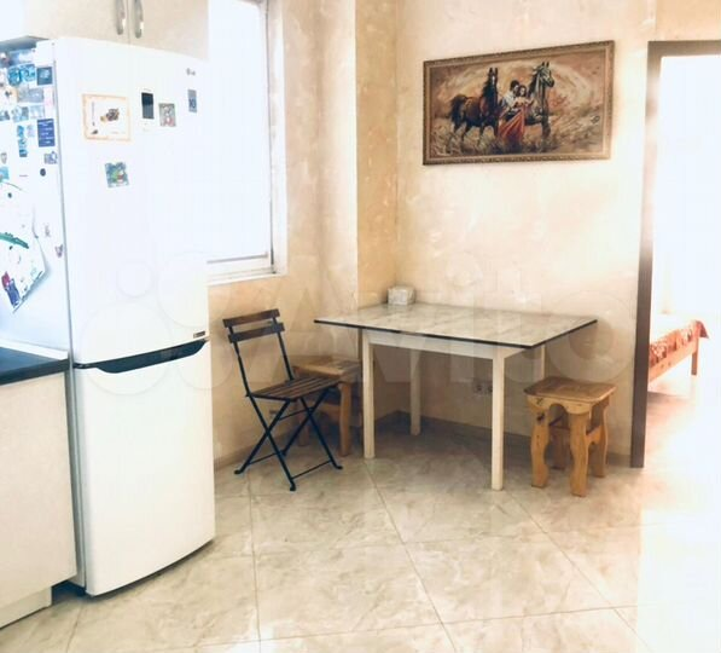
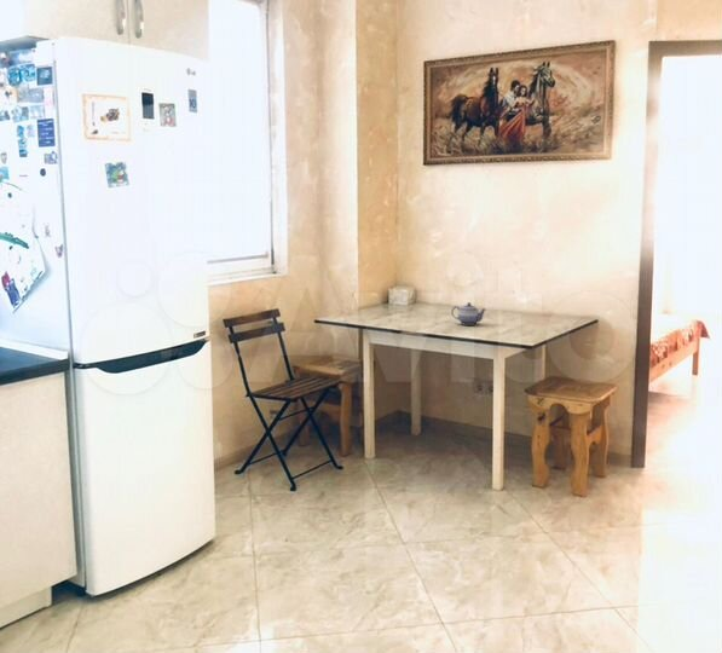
+ teapot (468, 313)
